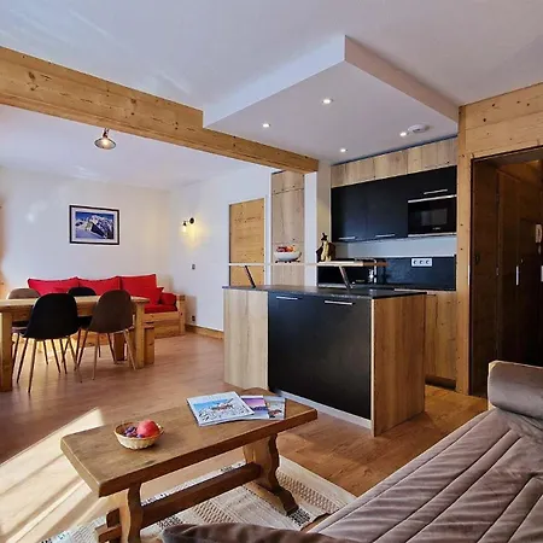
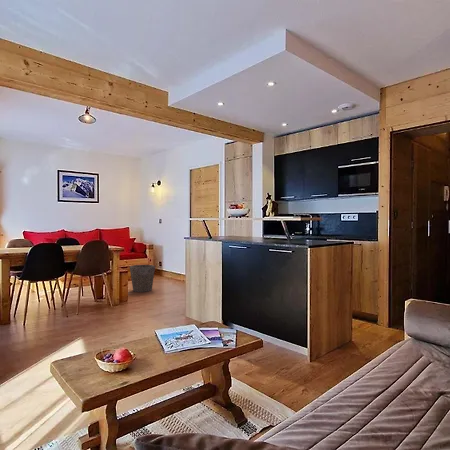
+ waste bin (142, 278)
